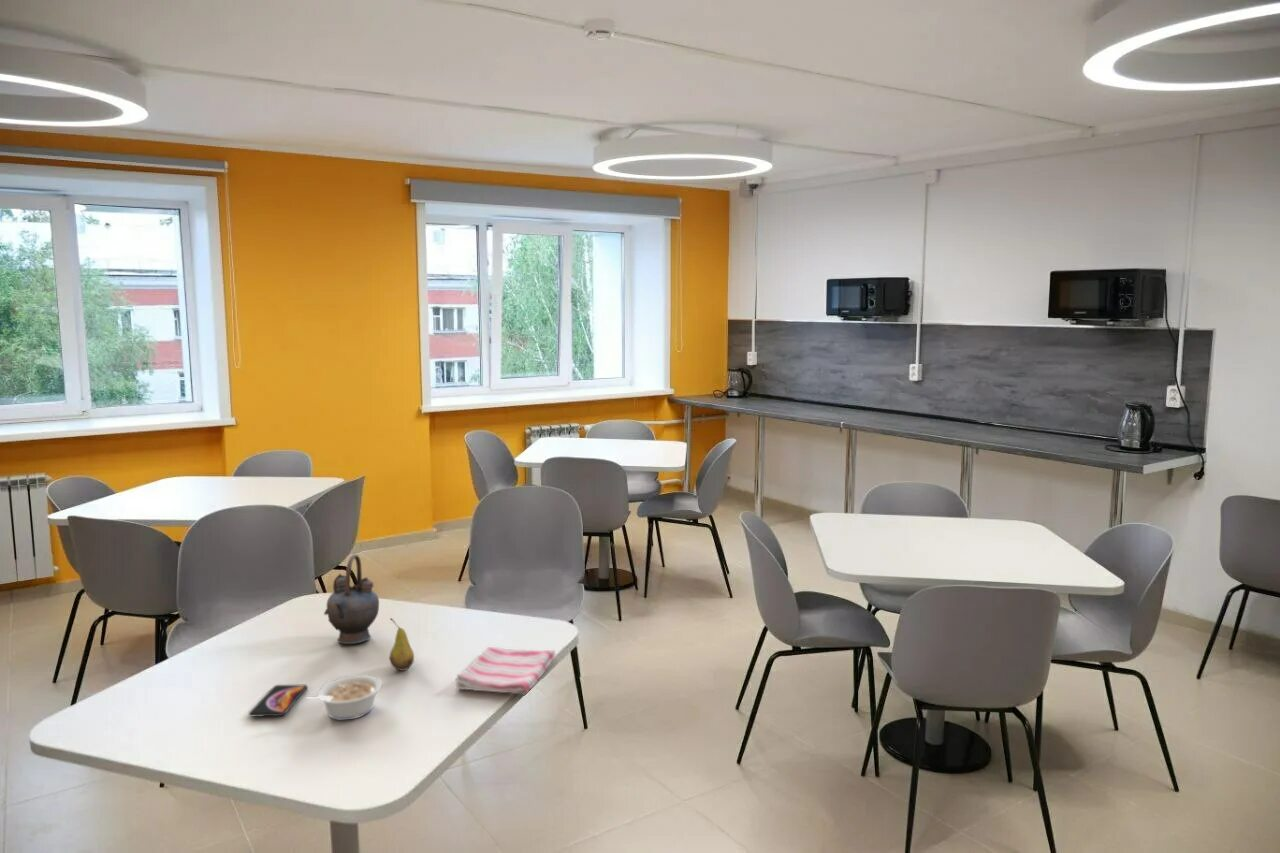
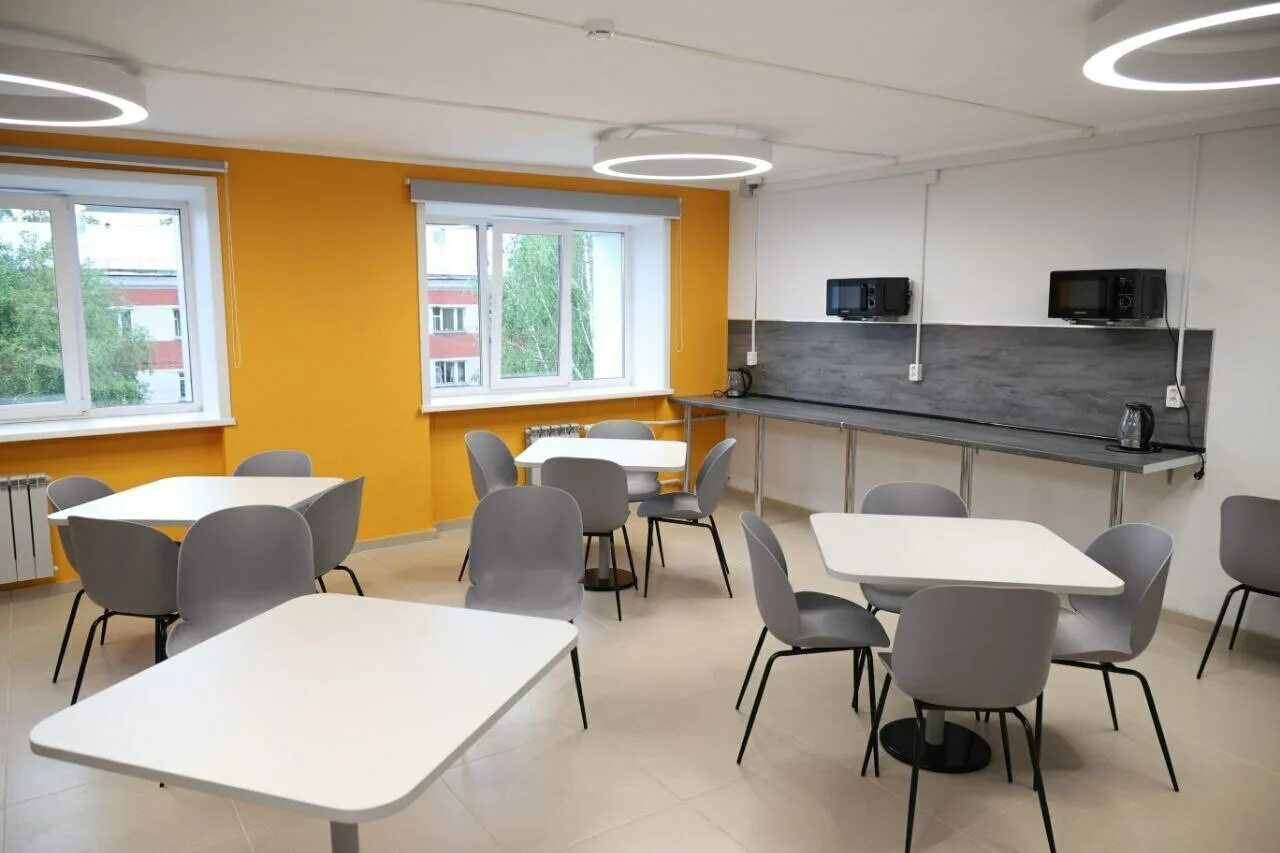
- teapot (350, 599)
- smartphone (279, 699)
- dish towel (507, 666)
- fruit (401, 644)
- legume (348, 698)
